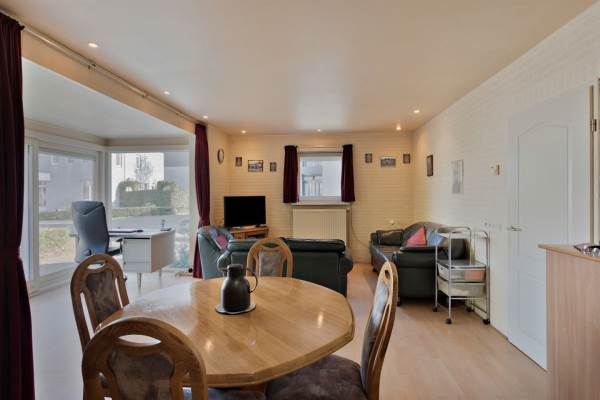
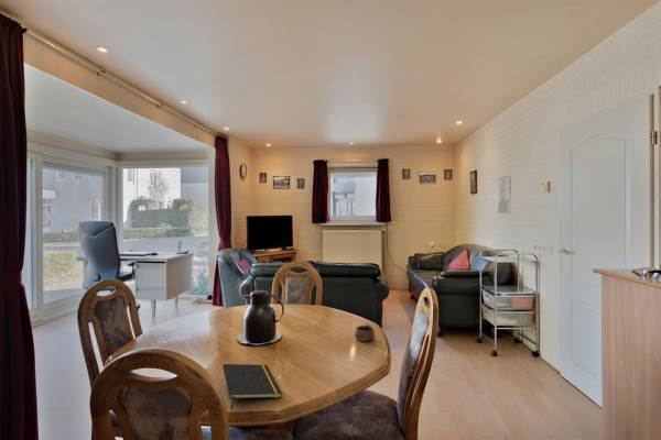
+ notepad (250, 380)
+ cup (366, 332)
